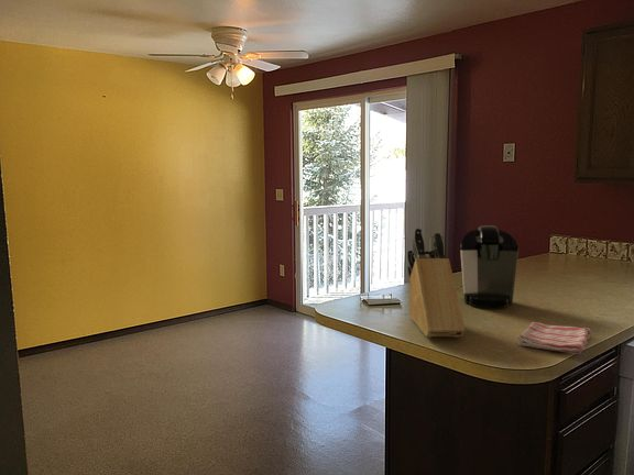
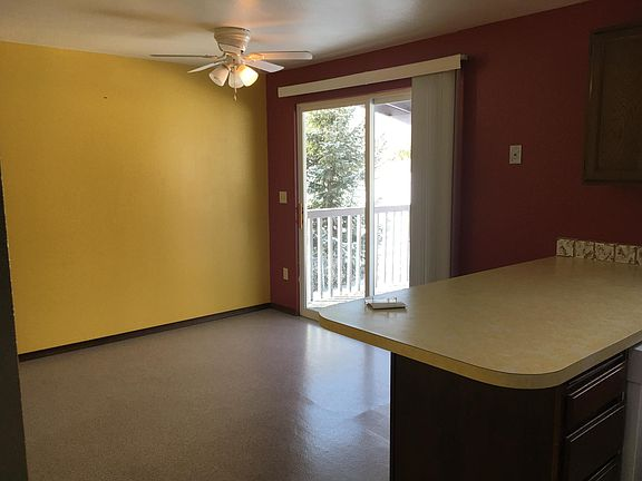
- dish towel (555, 334)
- coffee maker (472, 263)
- knife block (431, 277)
